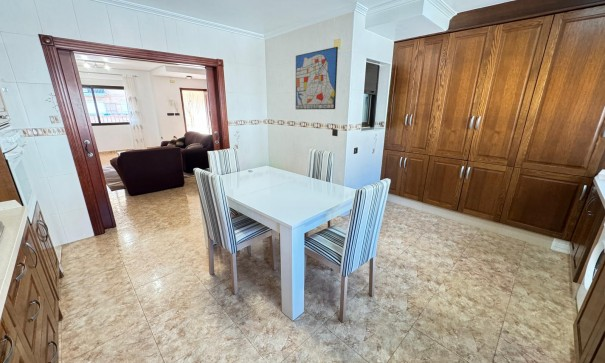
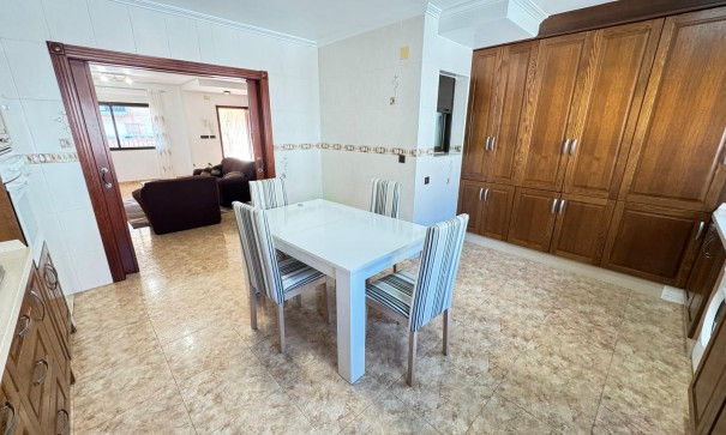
- wall art (314, 81)
